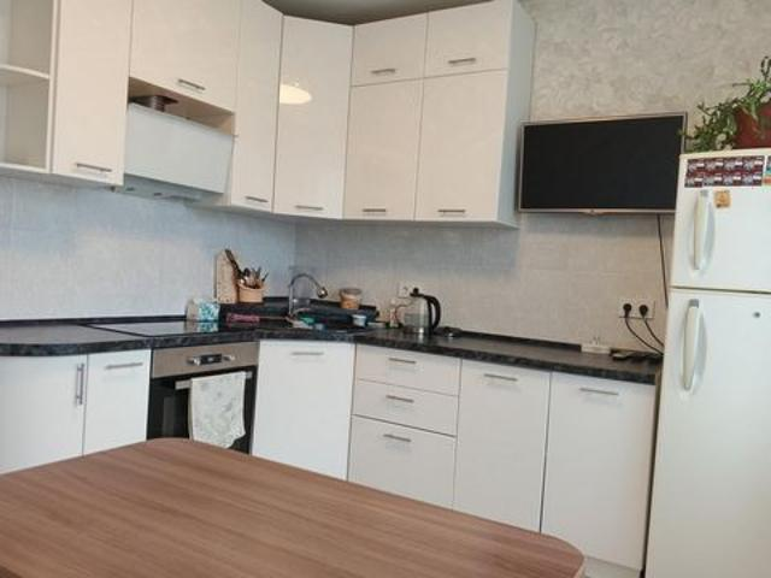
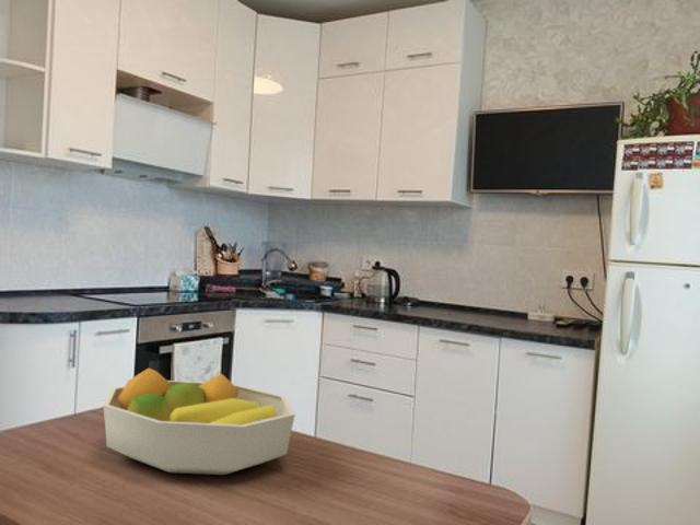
+ fruit bowl (198, 415)
